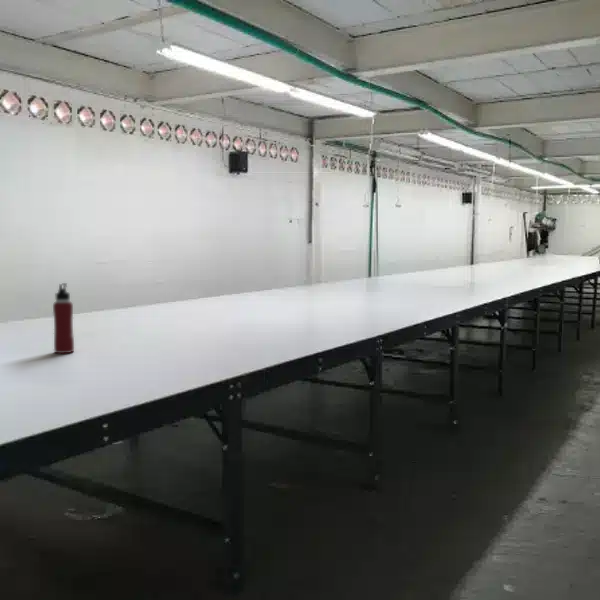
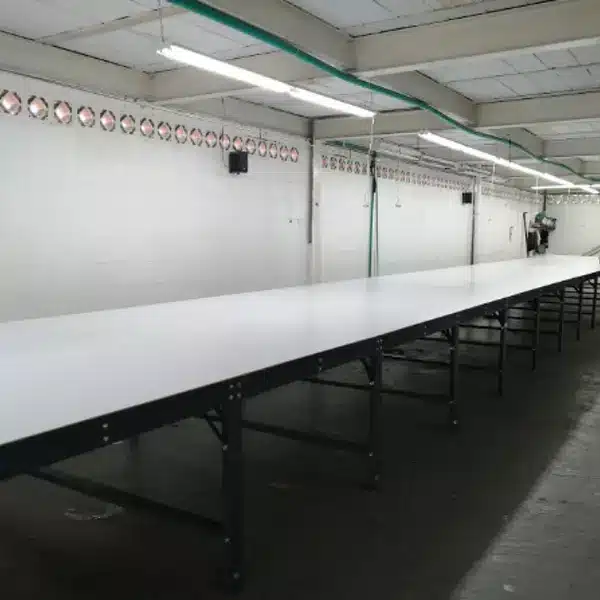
- water bottle (63, 317)
